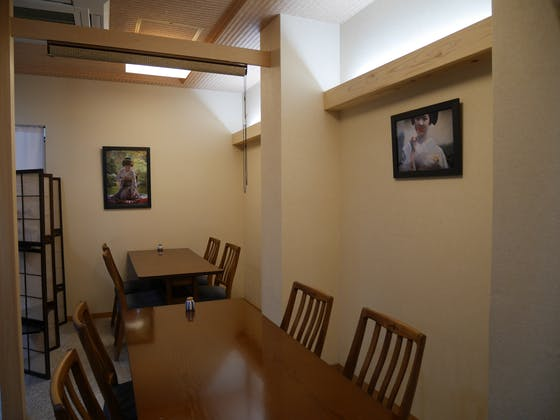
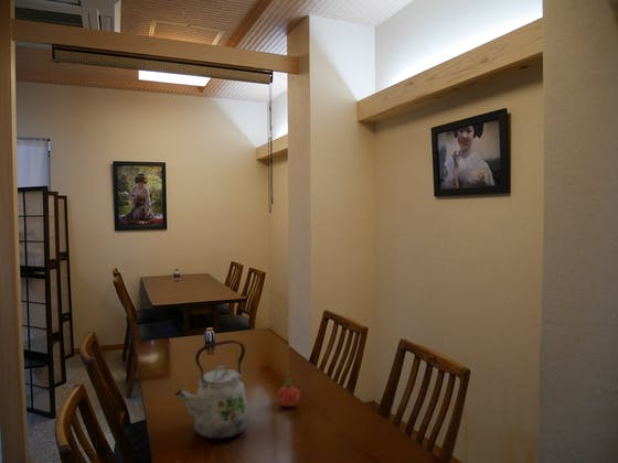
+ apple (288, 392)
+ kettle (211, 388)
